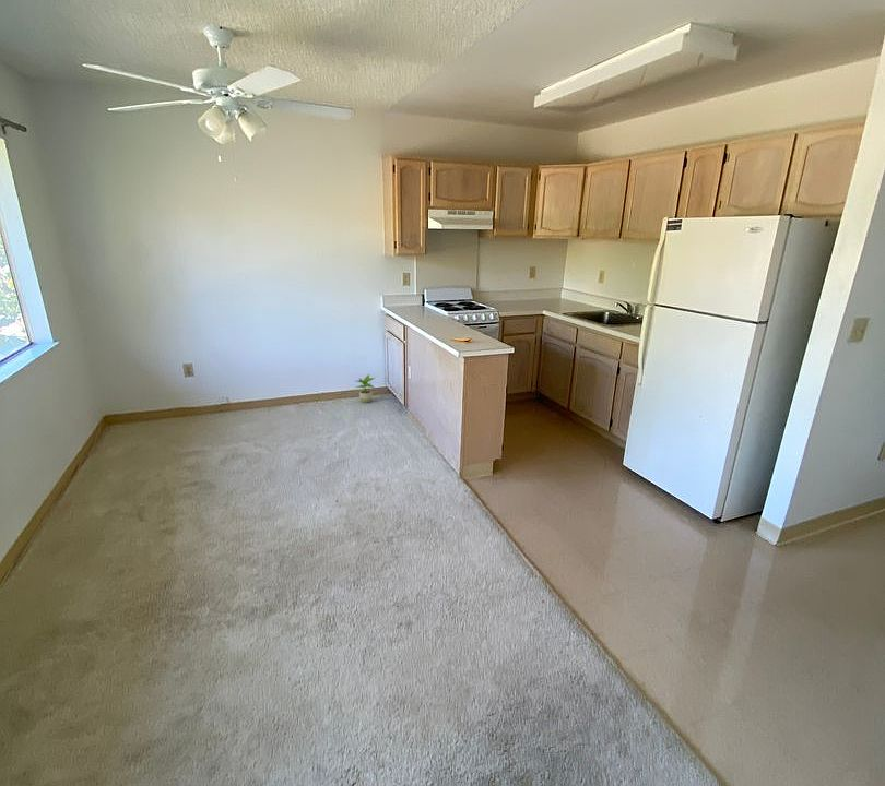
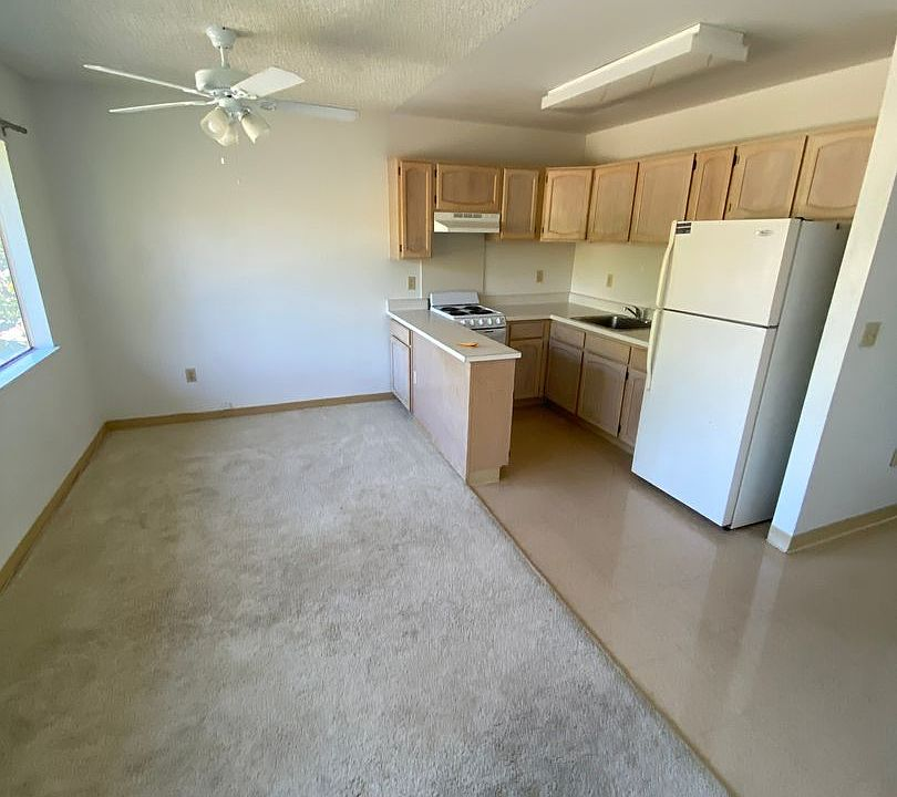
- potted plant (365, 388)
